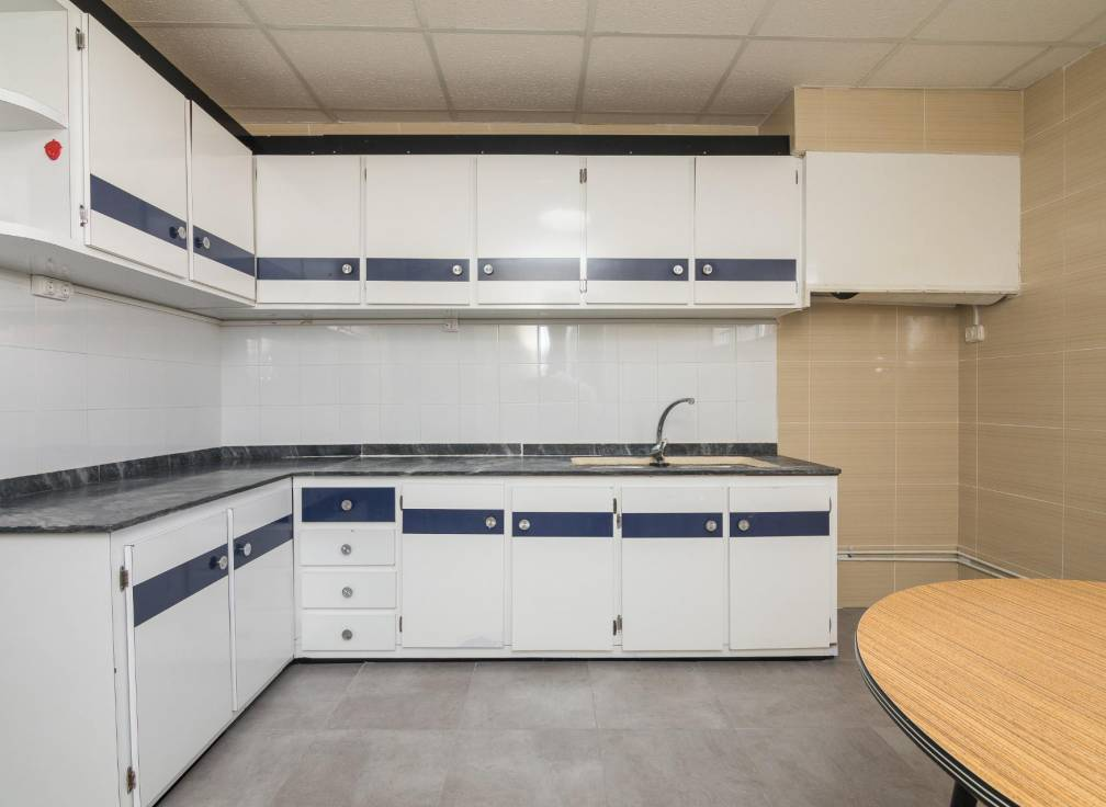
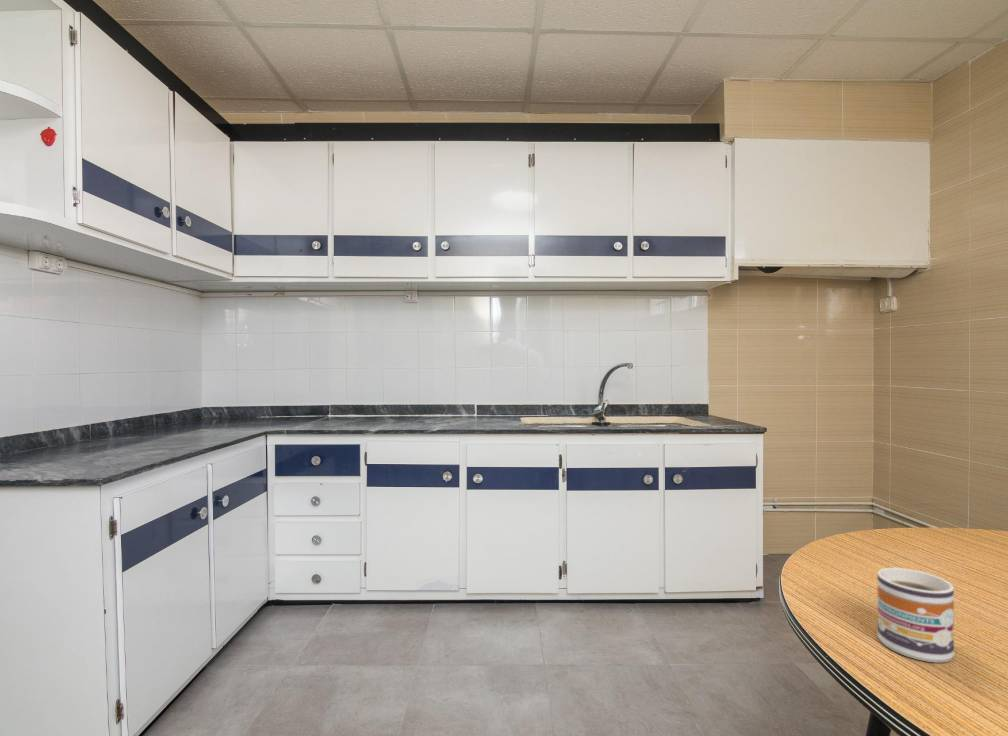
+ mug (921, 612)
